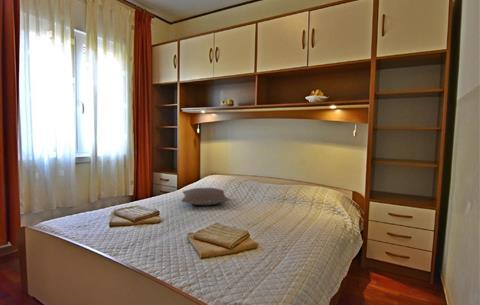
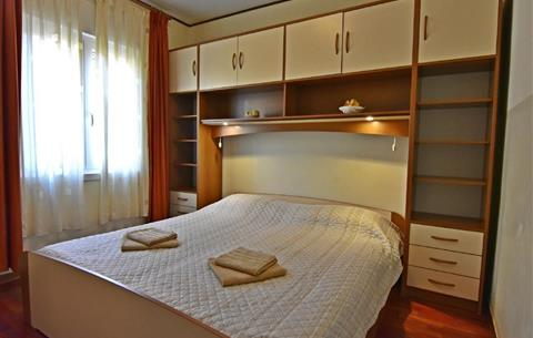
- pillow (204, 195)
